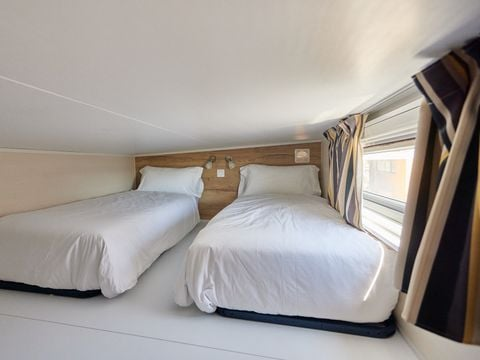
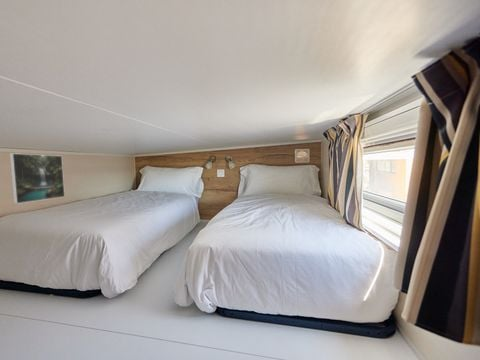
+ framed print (40, 177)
